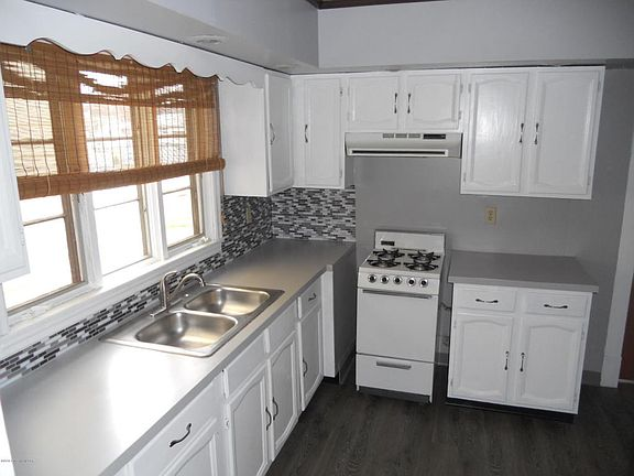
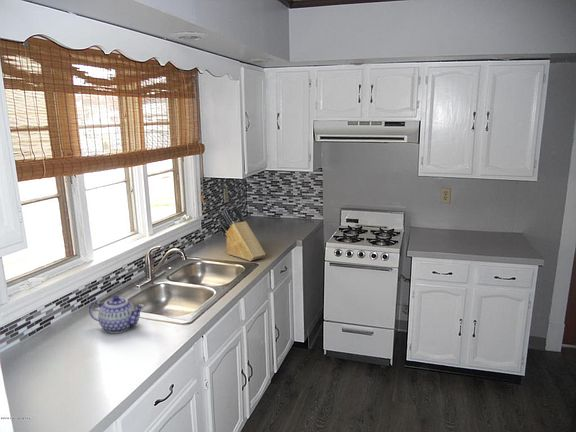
+ teapot (116, 312)
+ knife block (240, 232)
